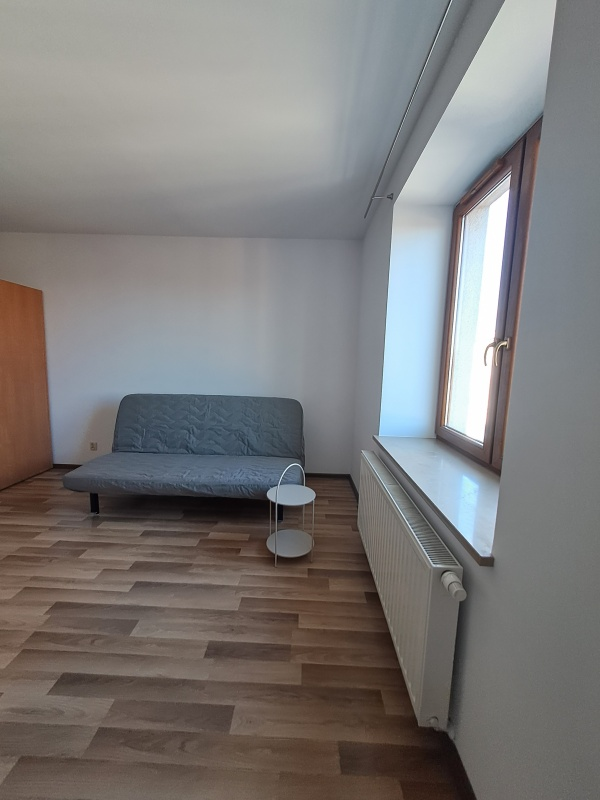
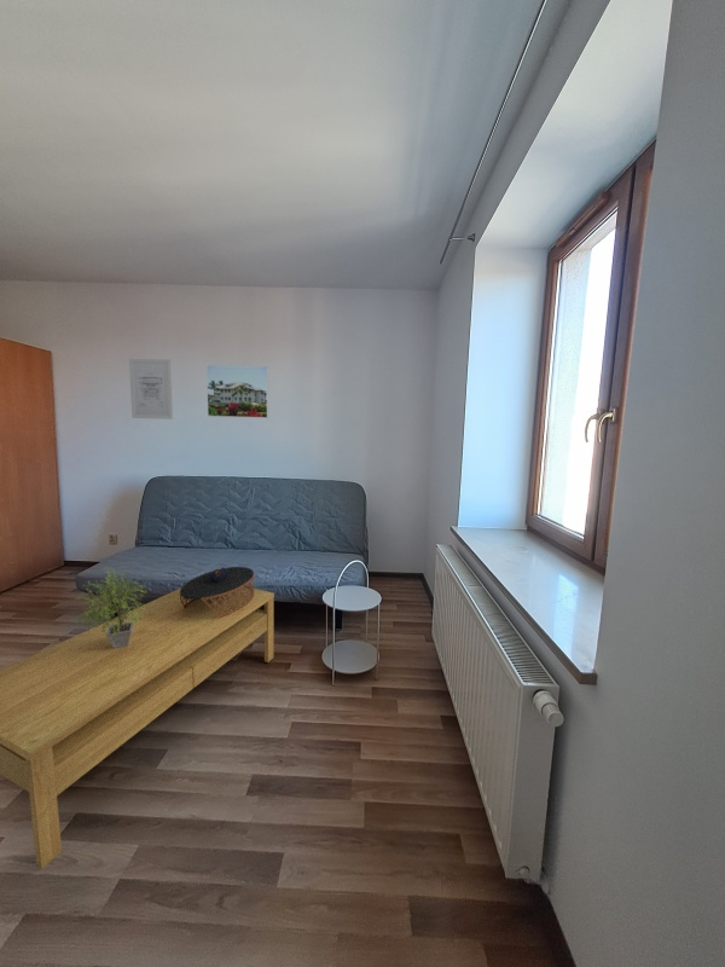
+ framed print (237, 392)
+ potted plant (114, 608)
+ coffee table (151, 672)
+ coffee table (219, 585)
+ wall art (151, 389)
